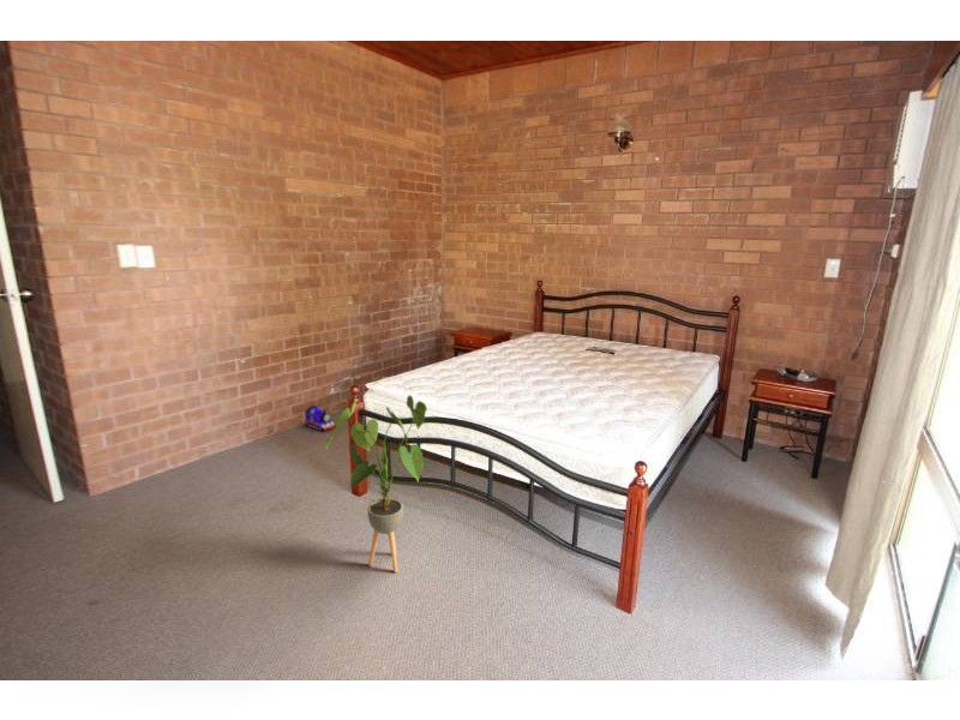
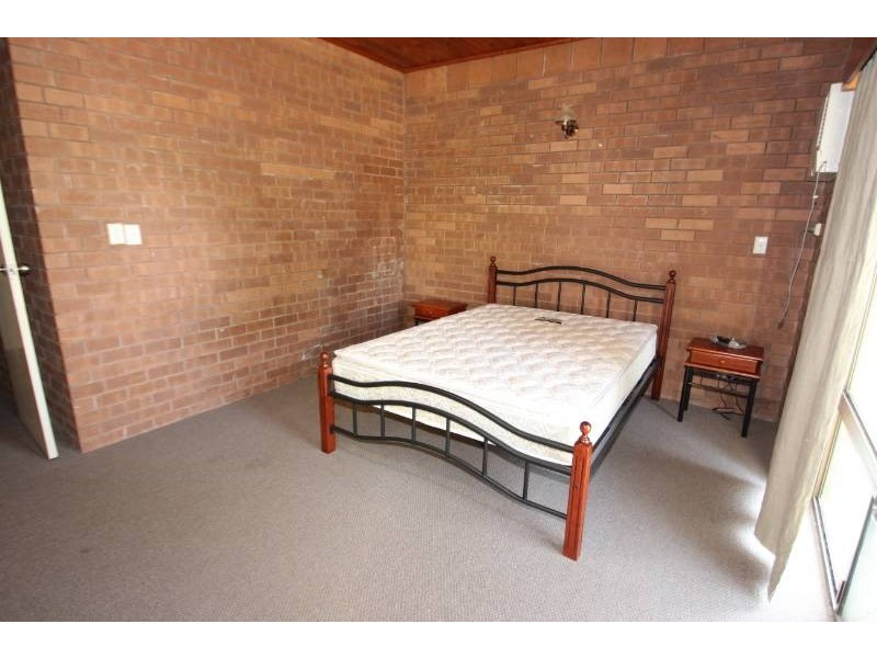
- house plant (378, 484)
- toy train (319, 418)
